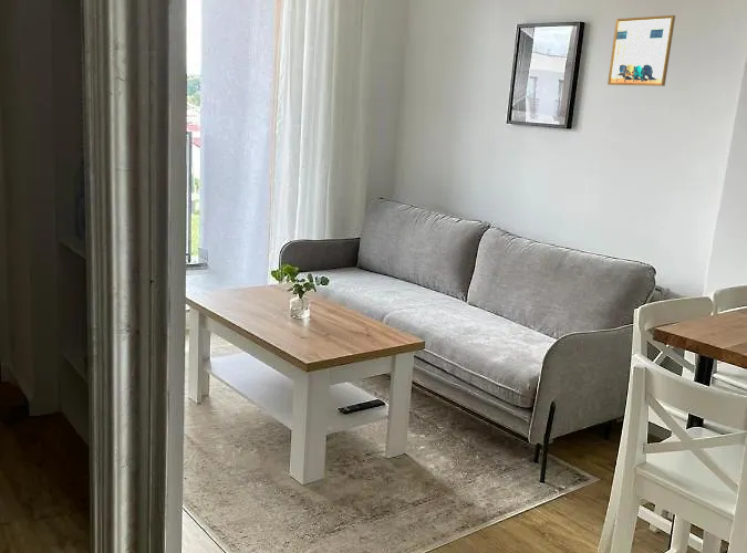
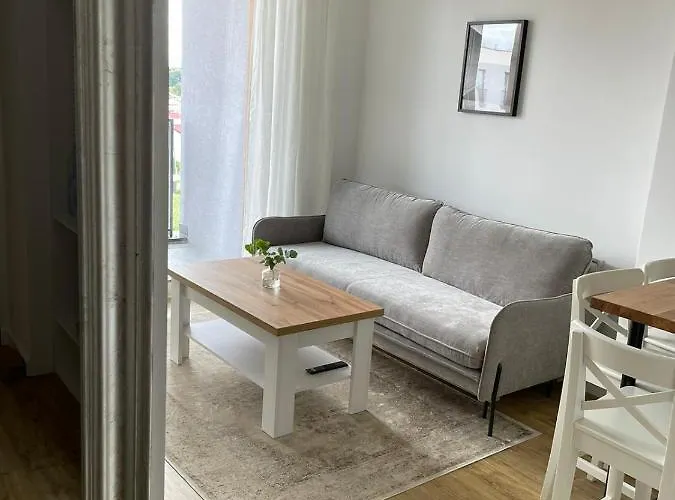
- wall art (640, 51)
